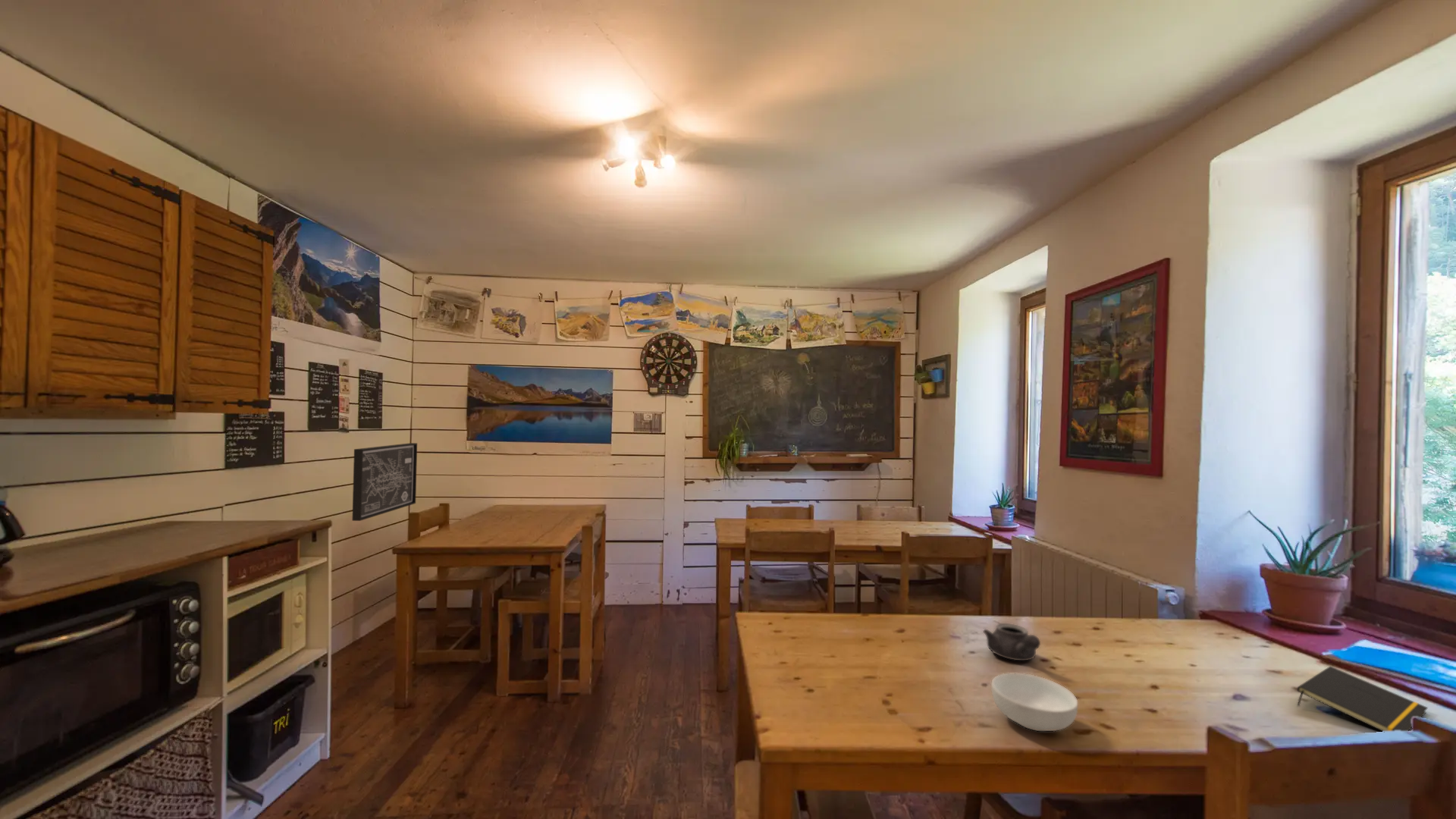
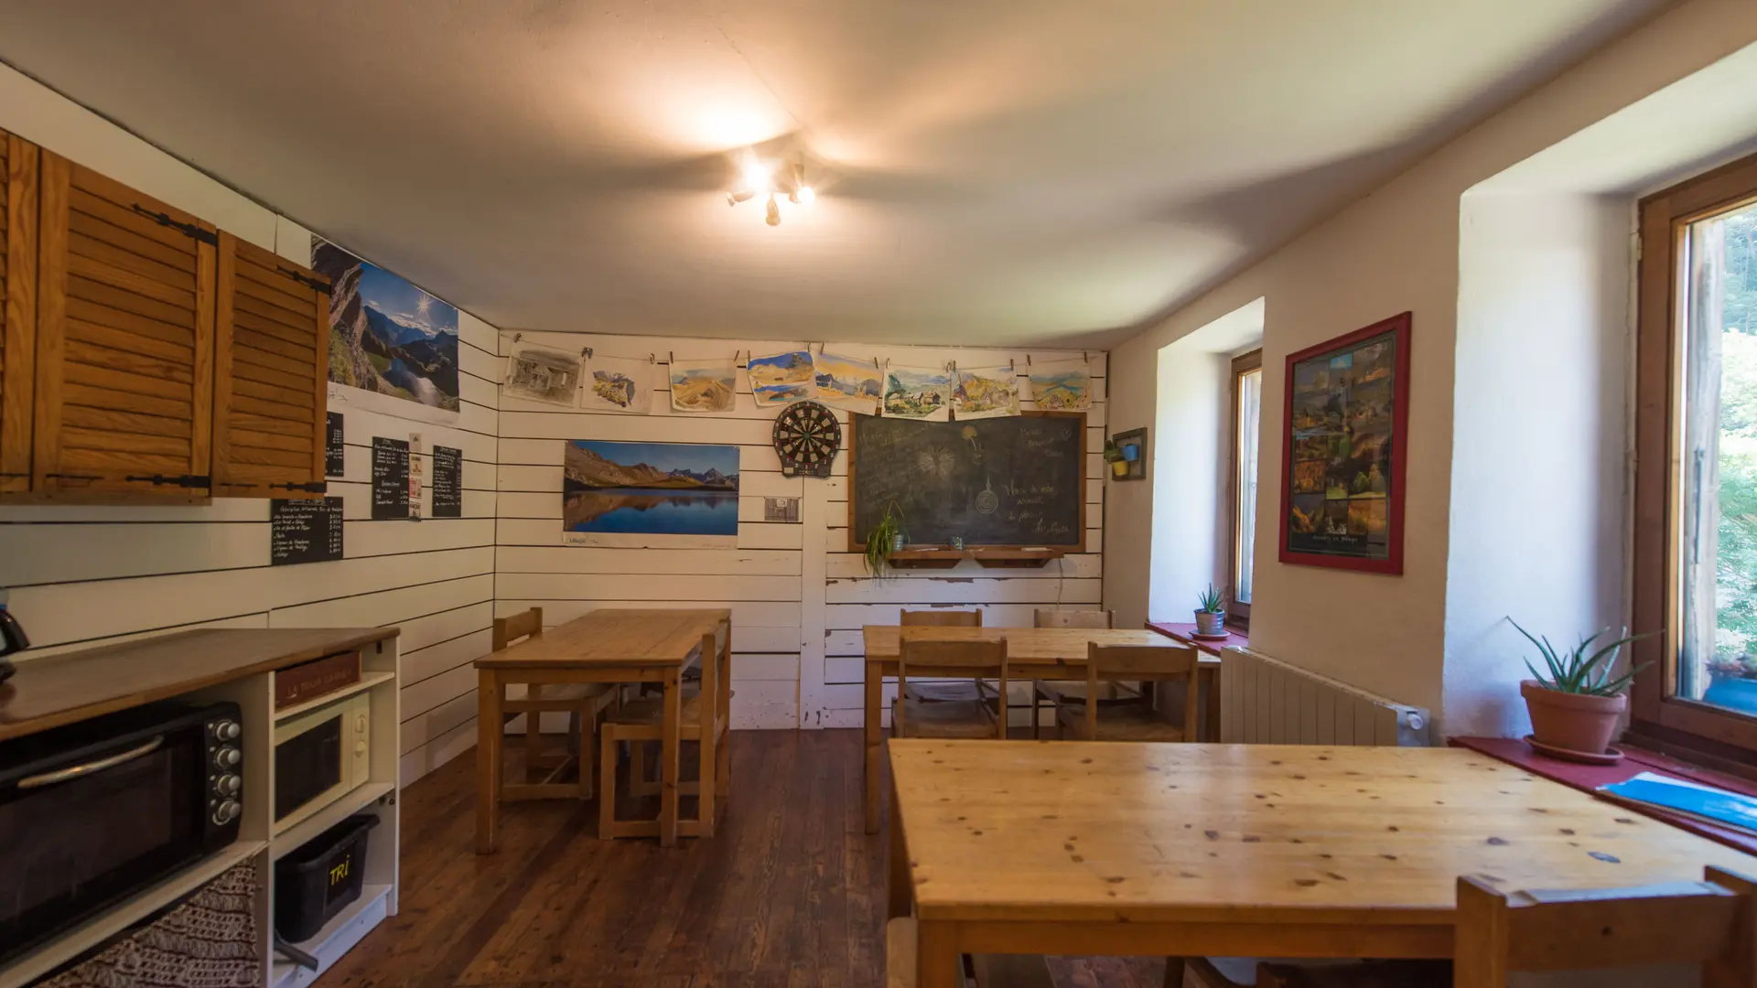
- teapot (1015, 642)
- wall art (387, 479)
- notepad (1361, 699)
- cereal bowl (1033, 705)
